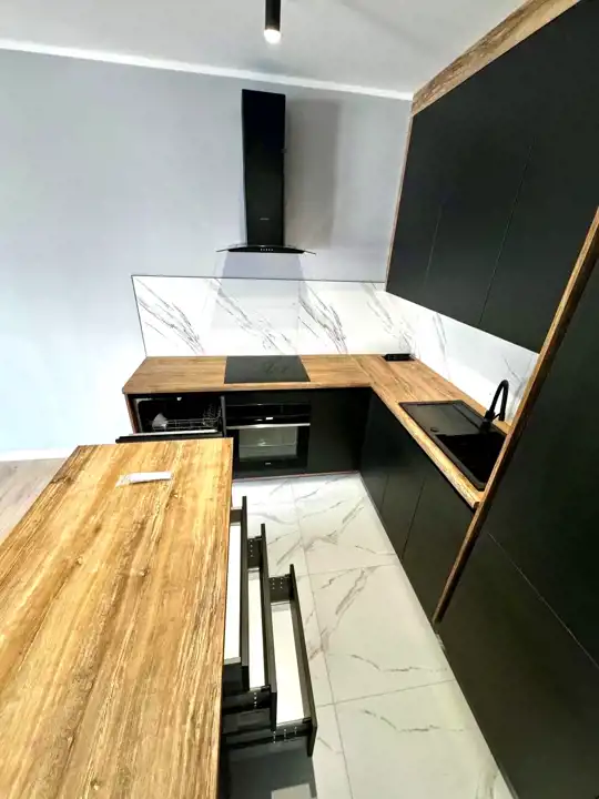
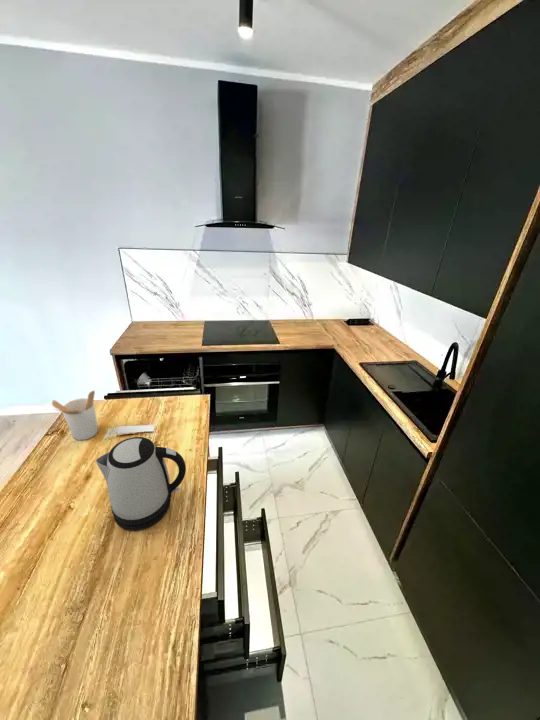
+ utensil holder (77, 417)
+ kettle (146, 477)
